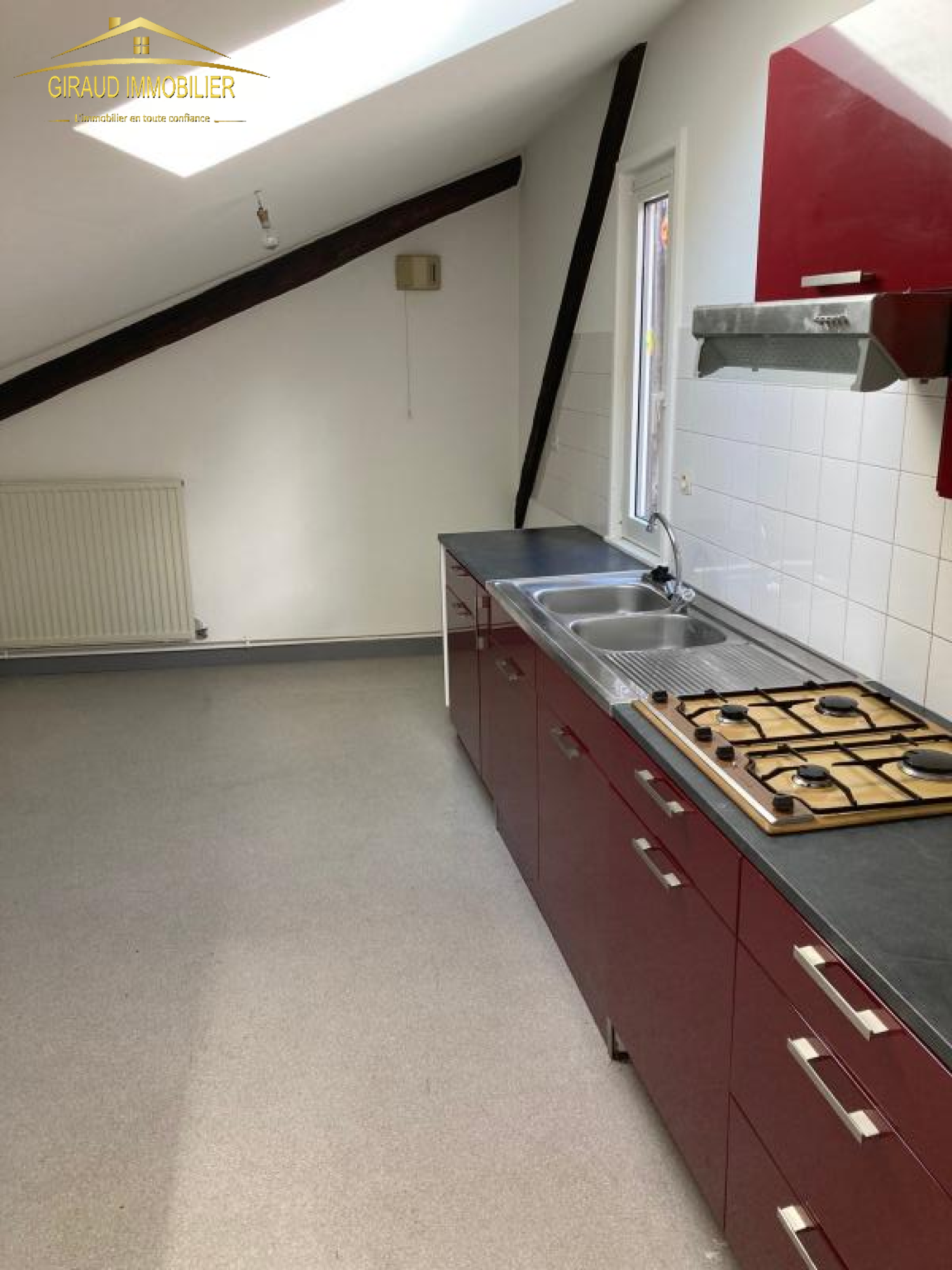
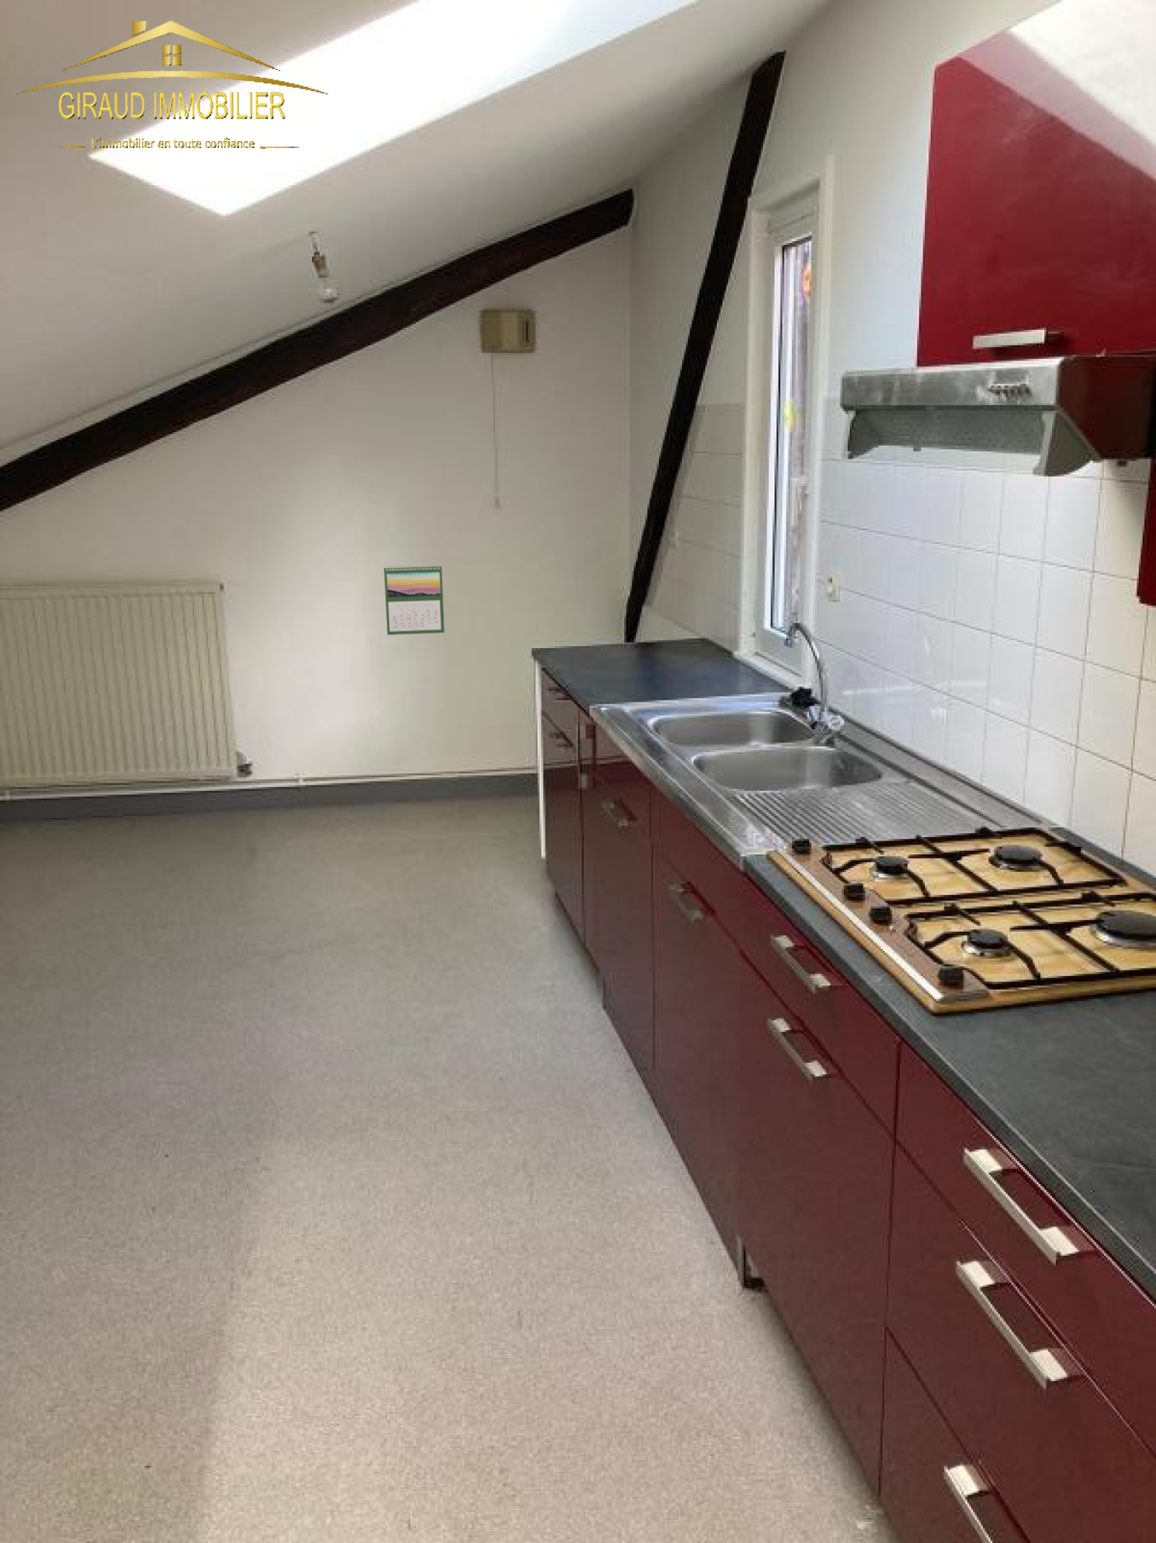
+ calendar (414, 599)
